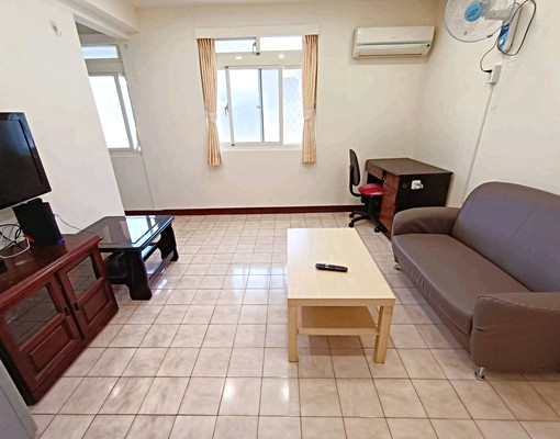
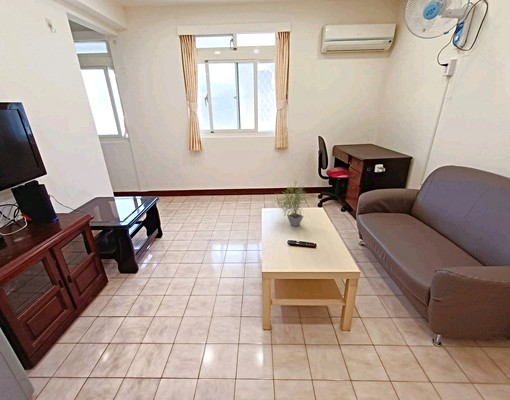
+ potted plant (292, 203)
